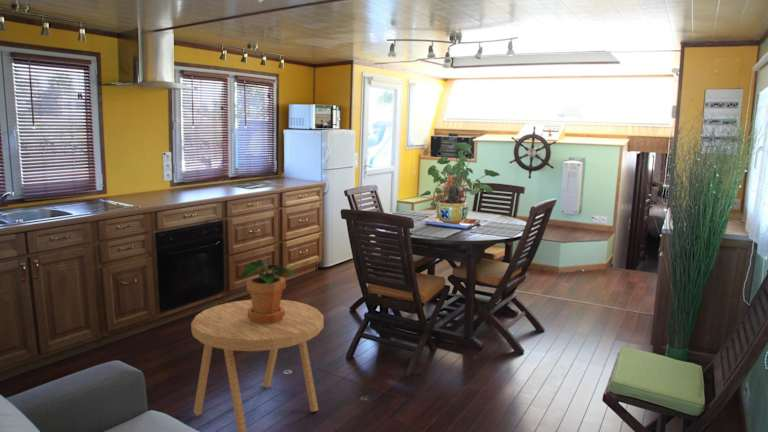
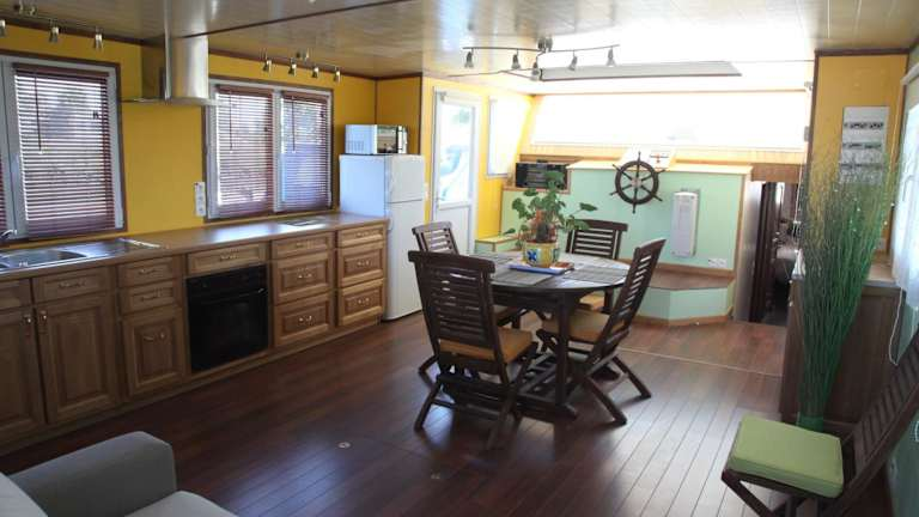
- potted plant (270, 289)
- side table (266, 369)
